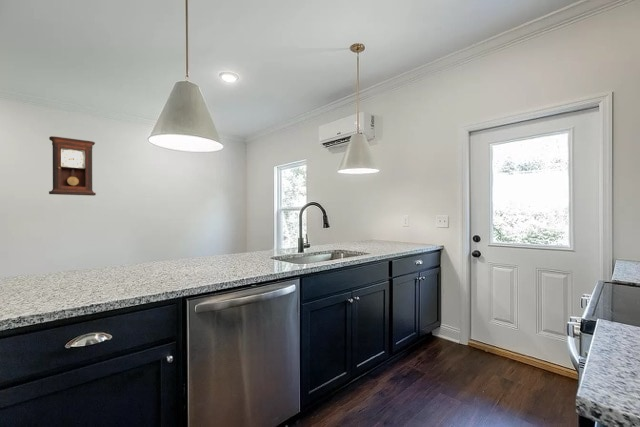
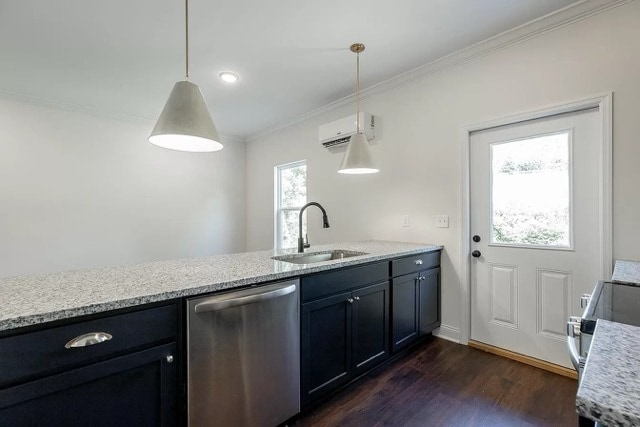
- pendulum clock (73, 167)
